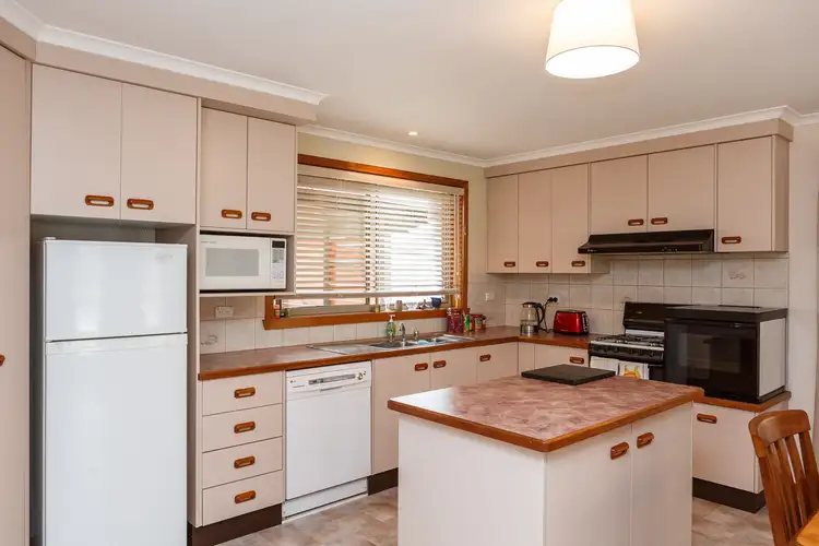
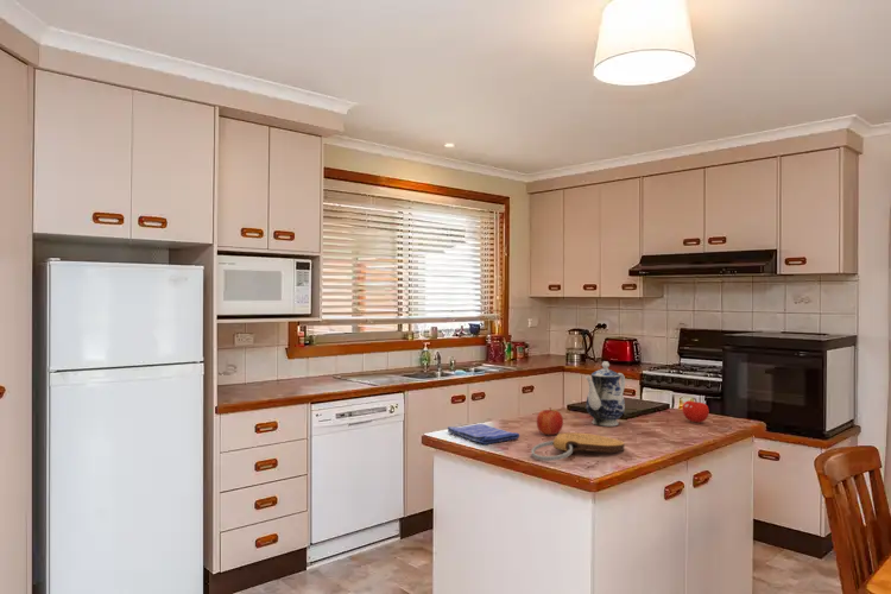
+ fruit (695, 410)
+ key chain (574, 443)
+ teapot (605, 392)
+ fruit (549, 419)
+ dish towel (482, 431)
